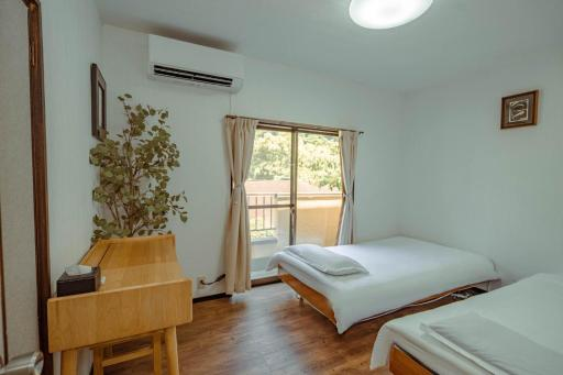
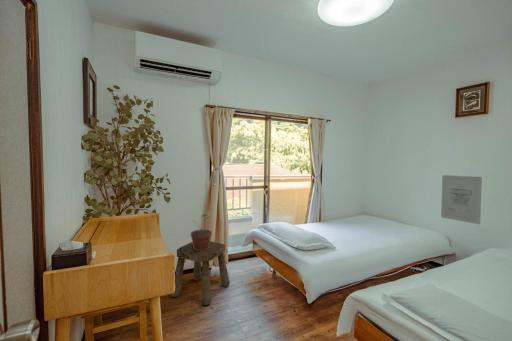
+ potted plant (201, 230)
+ stool (202, 268)
+ wall art (460, 198)
